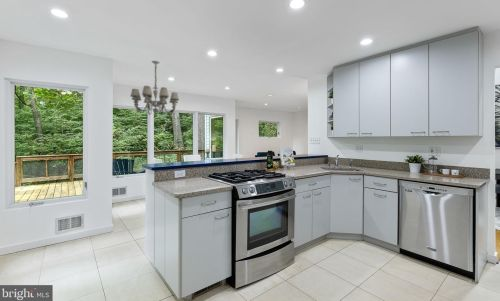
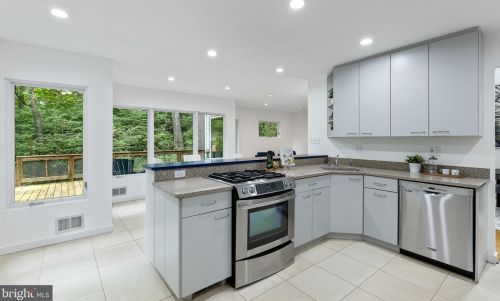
- chandelier (155, 88)
